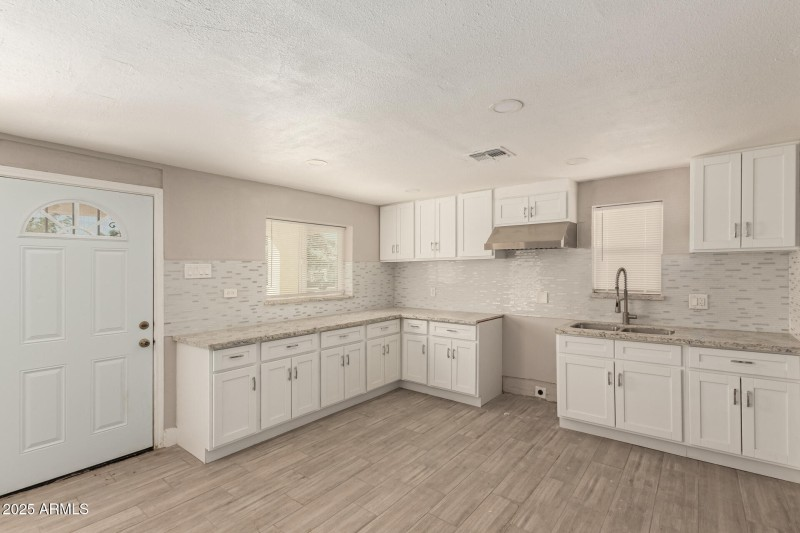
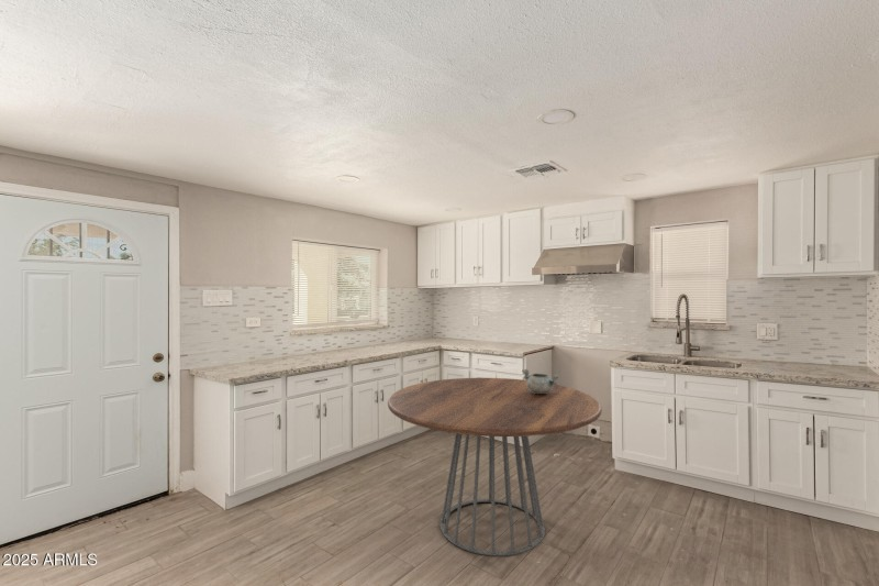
+ dining table (491, 461)
+ decorative bowl (541, 382)
